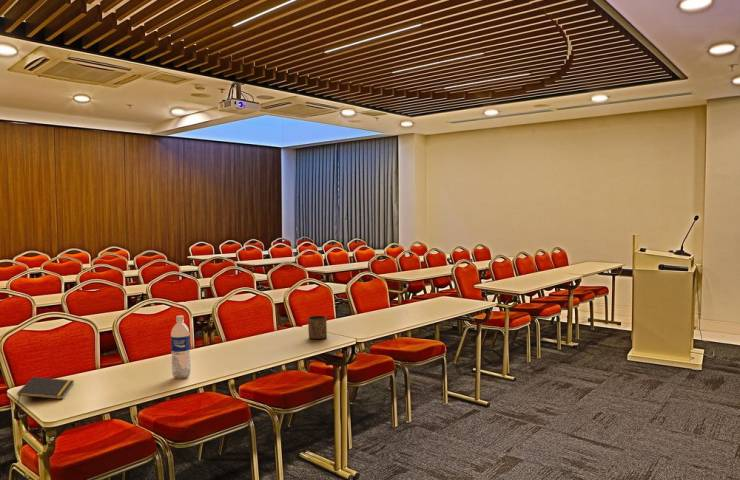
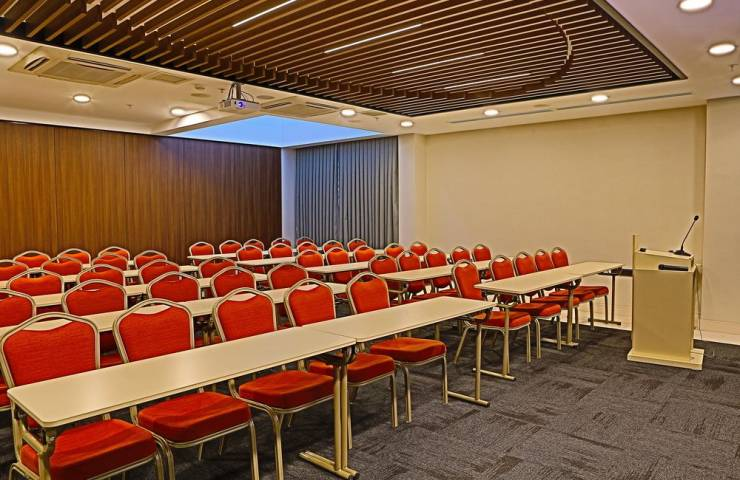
- water bottle (180, 346)
- notepad (47, 387)
- cup (317, 327)
